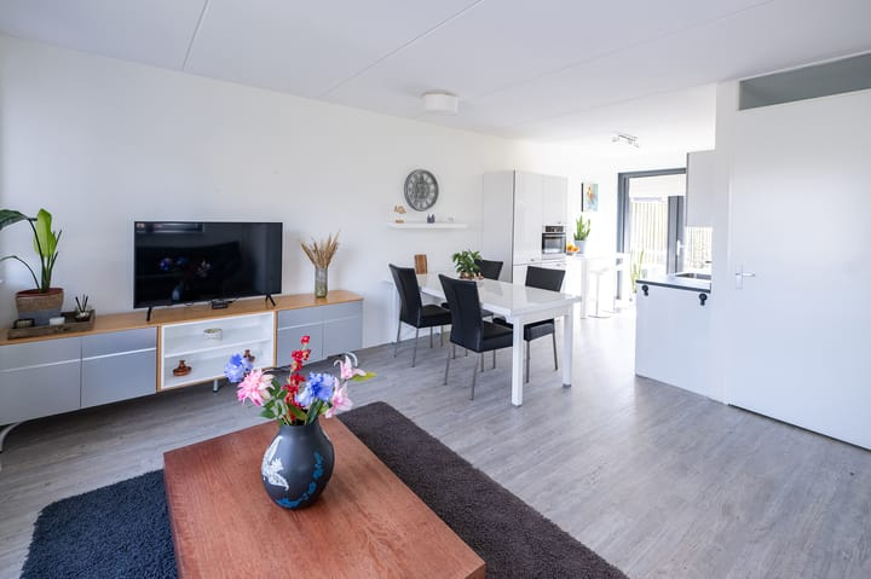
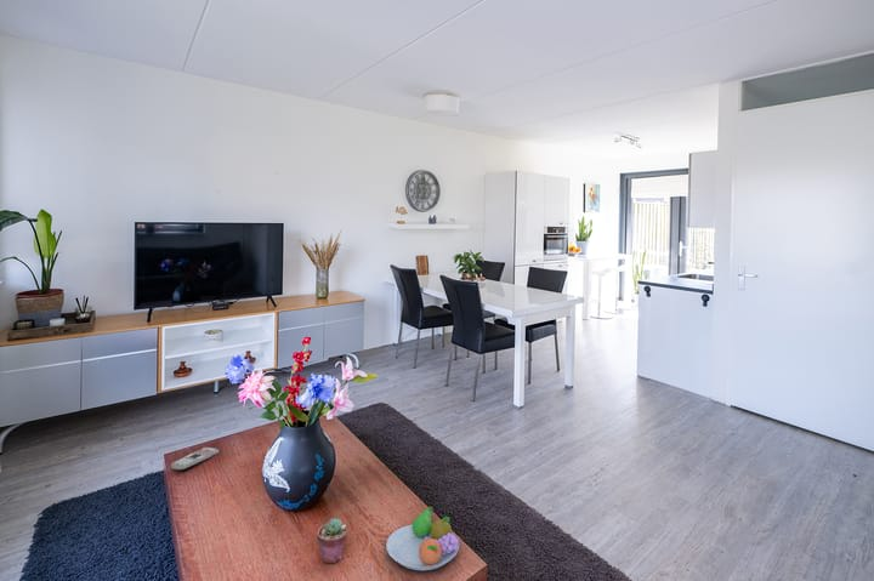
+ potted succulent (331, 539)
+ fruit bowl (424, 535)
+ remote control (194, 457)
